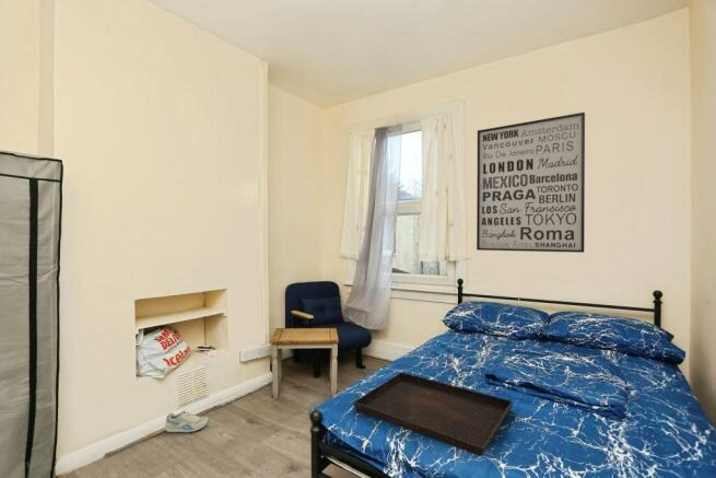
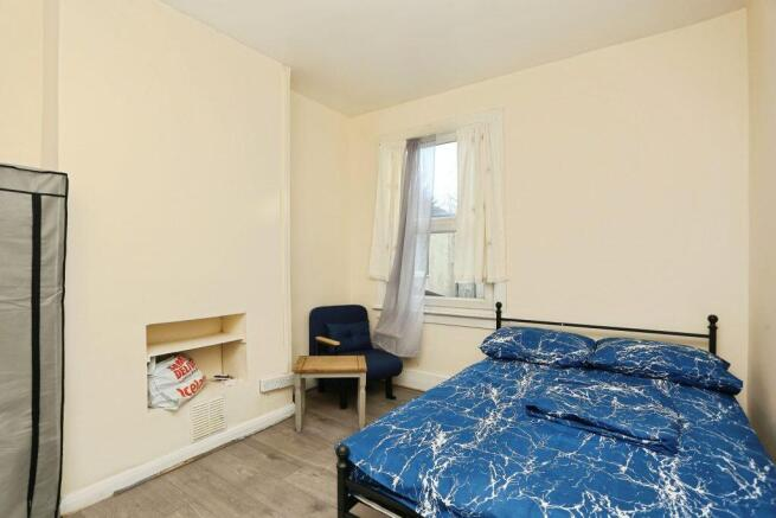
- serving tray (433, 406)
- wall art (526, 186)
- sneaker (187, 420)
